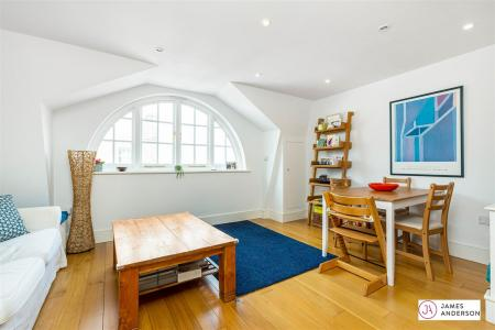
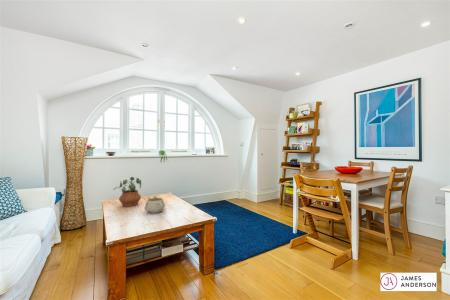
+ potted plant (127, 191)
+ teapot (154, 203)
